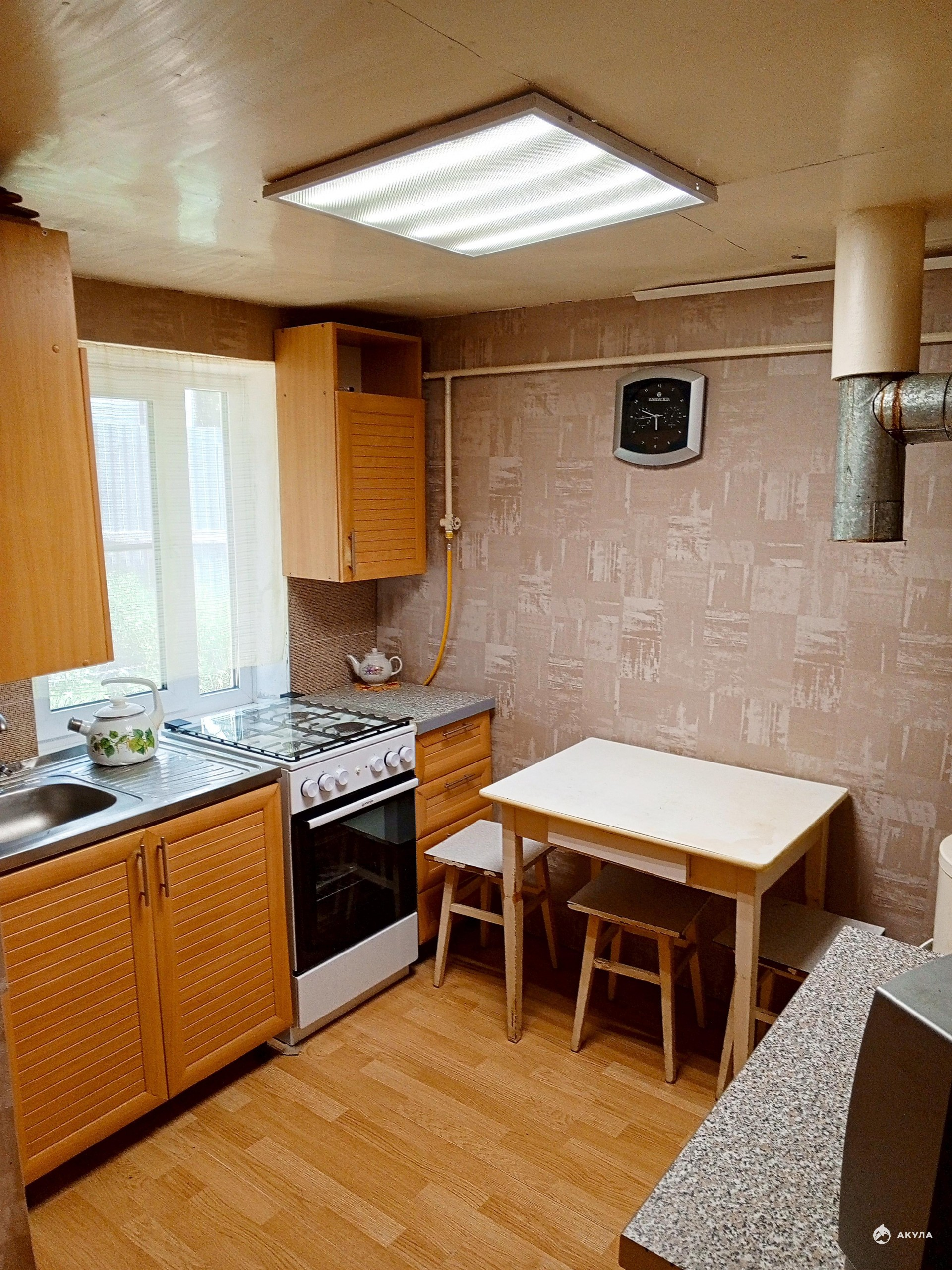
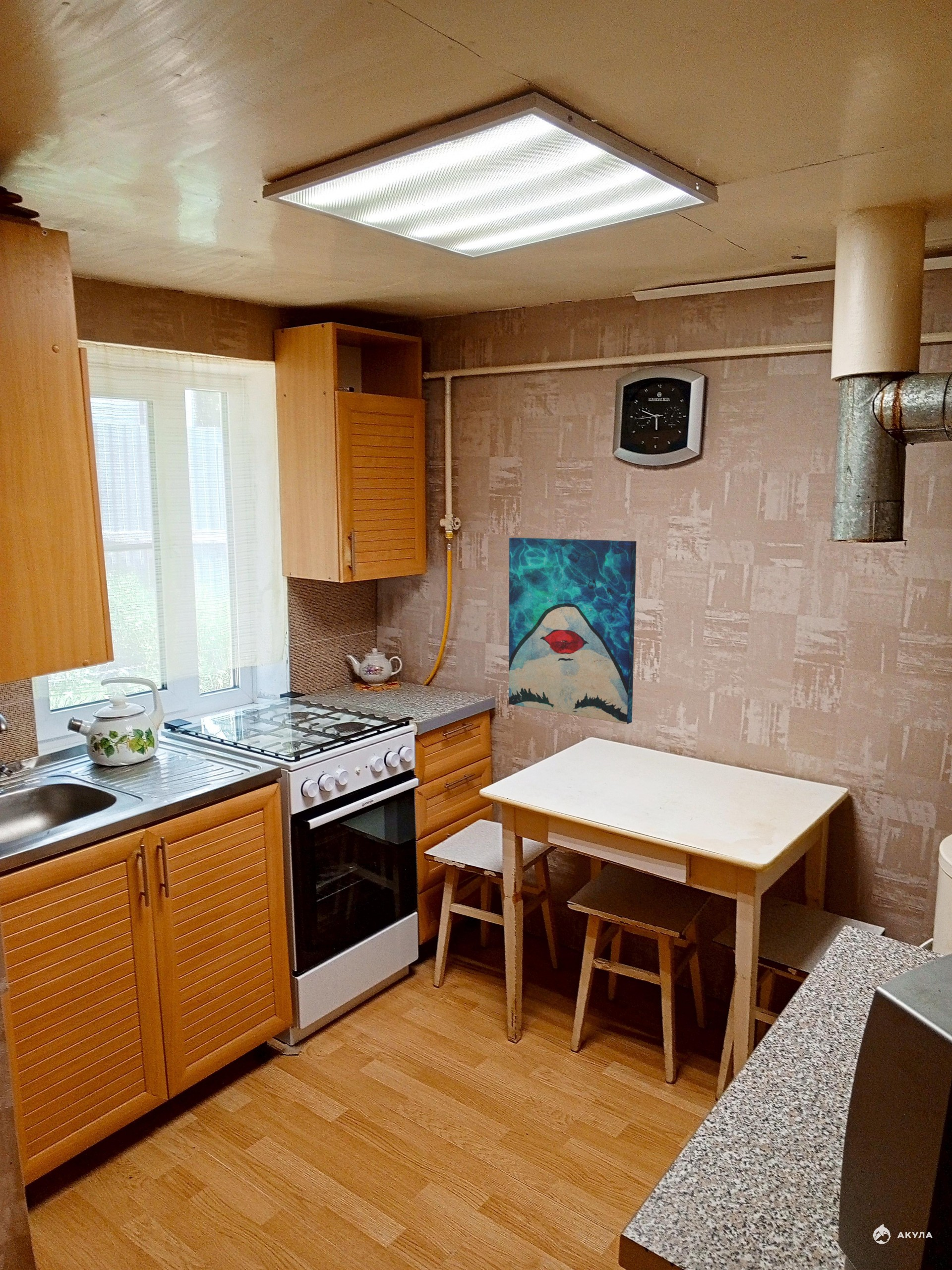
+ wall art (569, 627)
